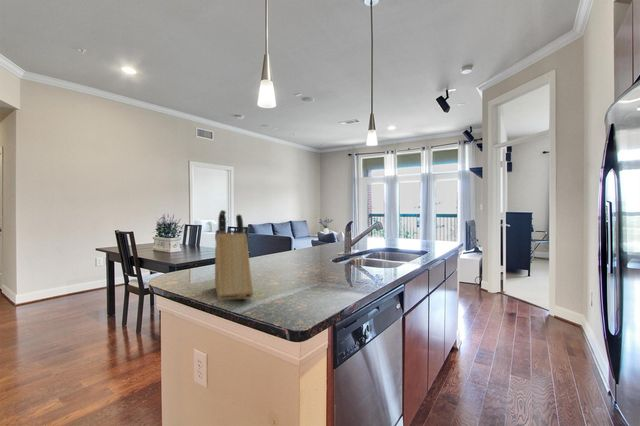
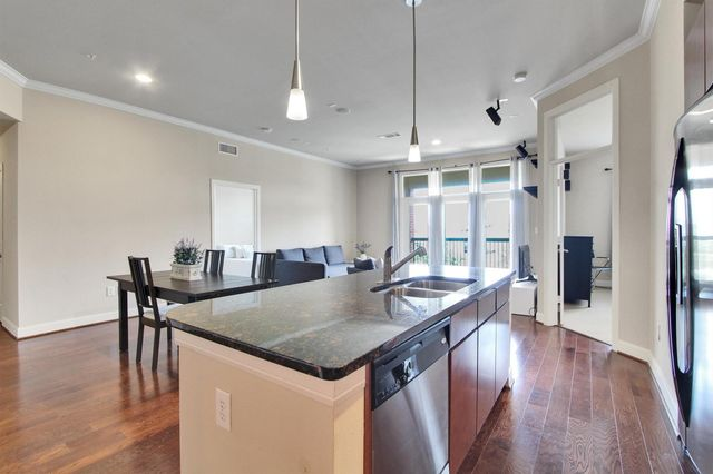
- knife block (231, 250)
